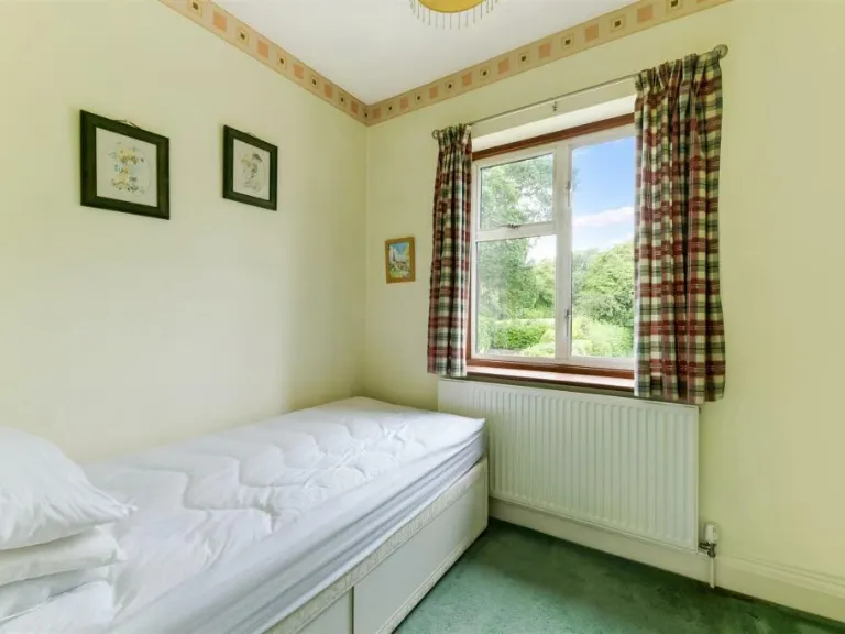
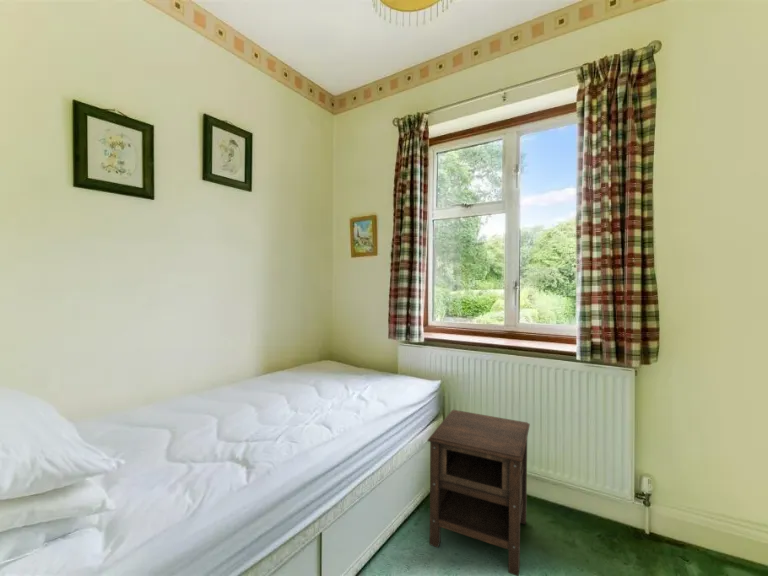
+ nightstand (480, 480)
